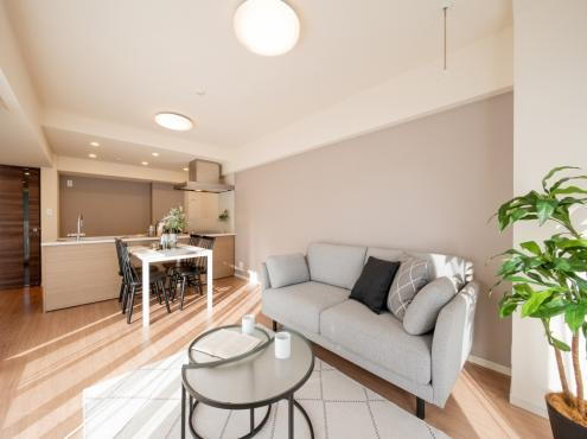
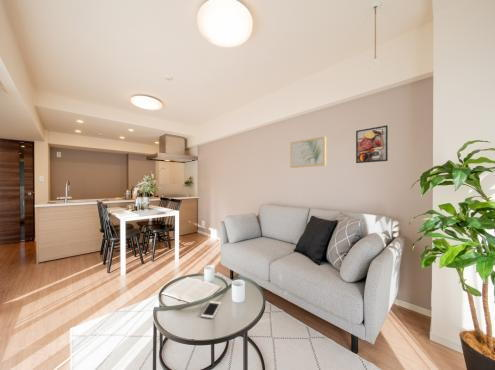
+ cell phone (211, 309)
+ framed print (371, 145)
+ wall art (307, 153)
